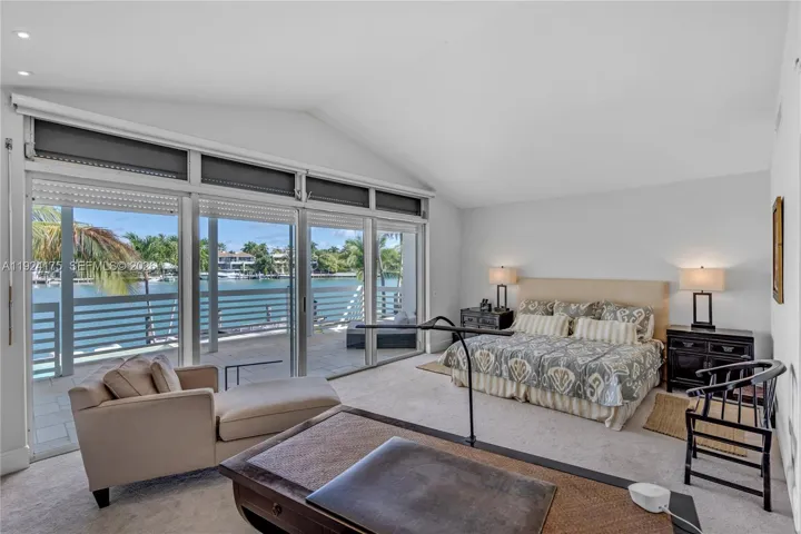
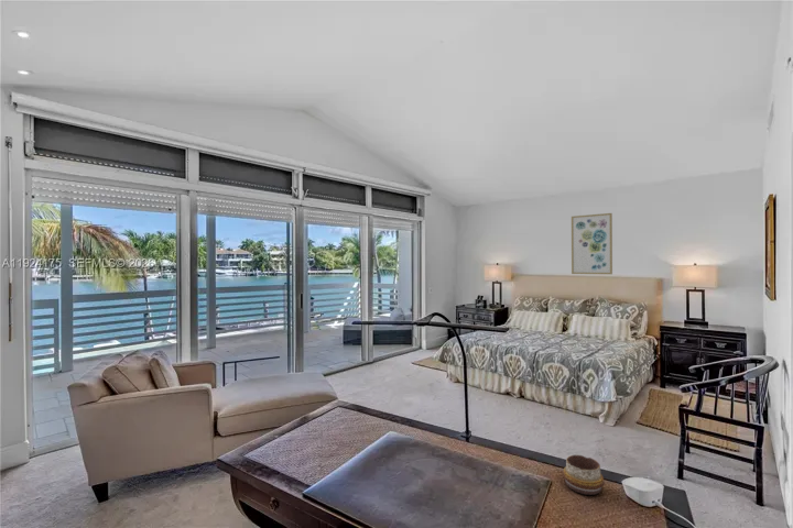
+ decorative bowl (583, 474)
+ wall art (590, 244)
